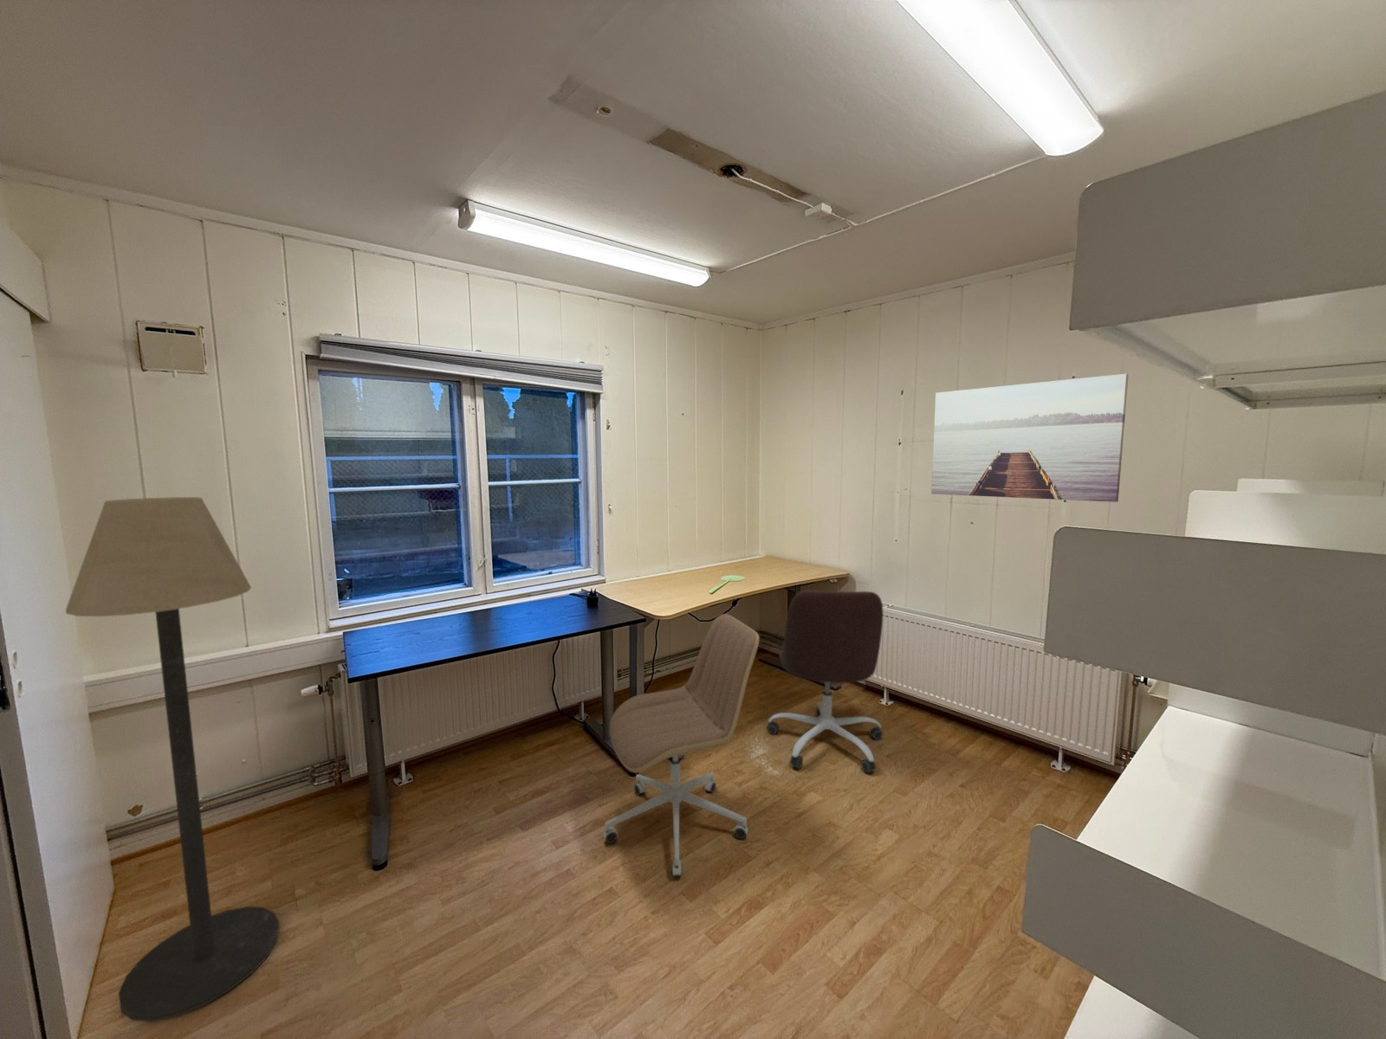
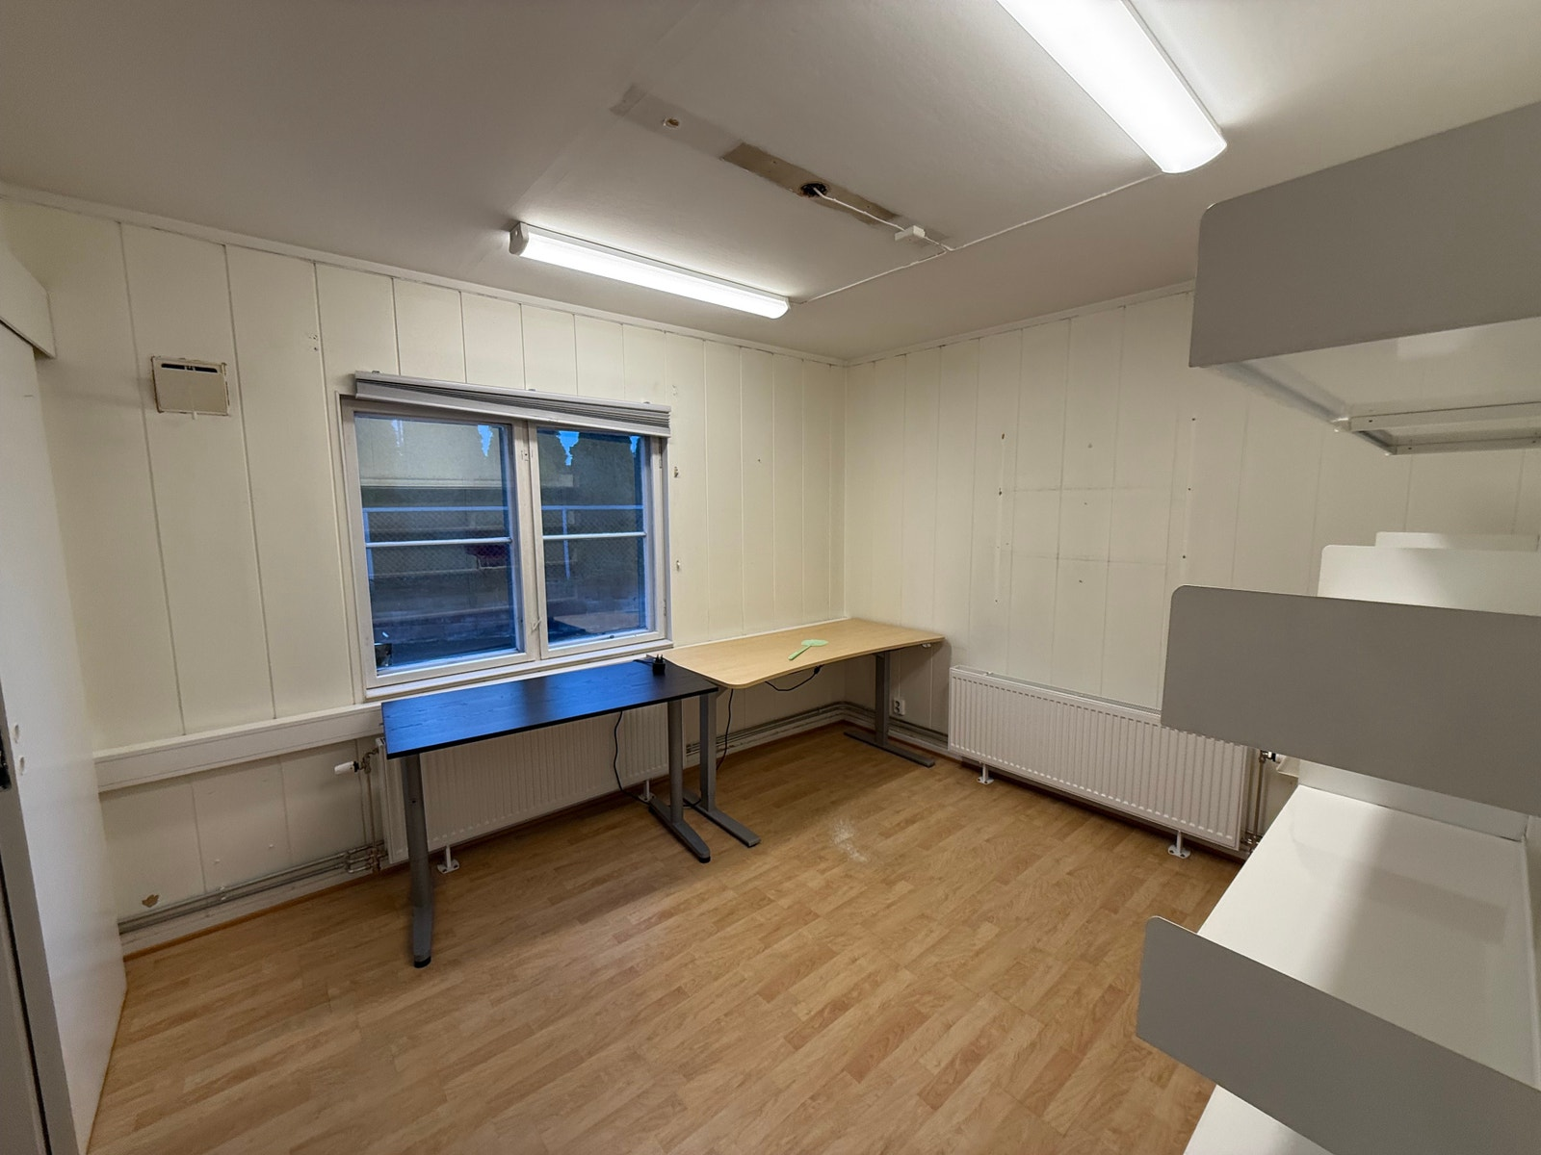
- floor lamp (181, 740)
- office chair (679, 728)
- office chair (827, 661)
- wall art (1017, 441)
